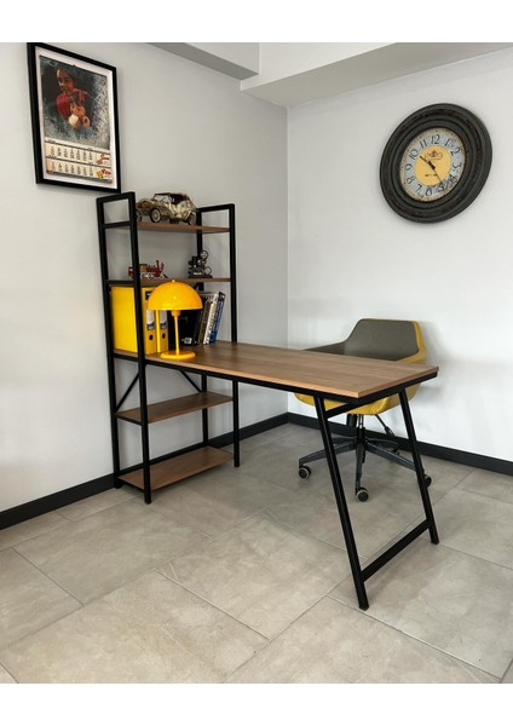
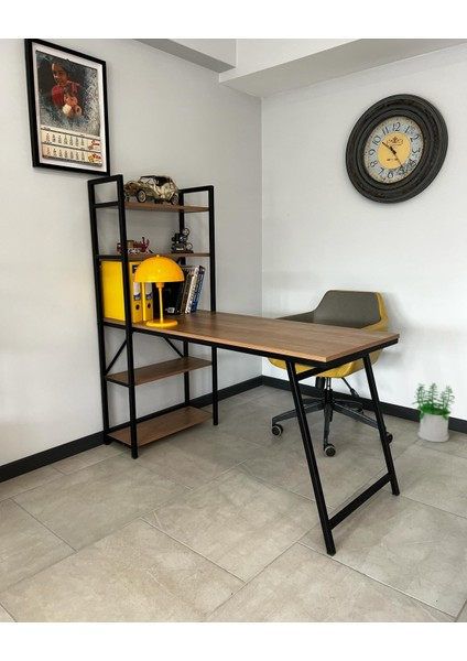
+ potted plant (431, 410)
